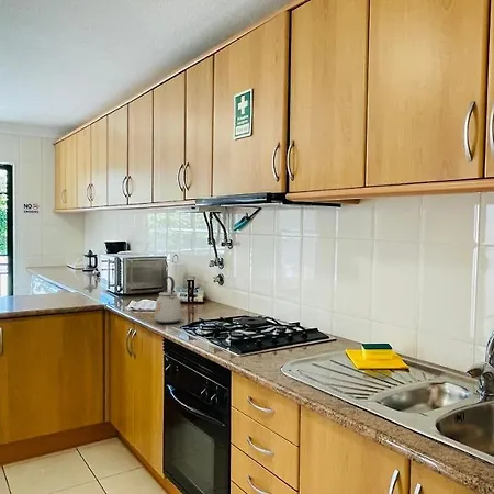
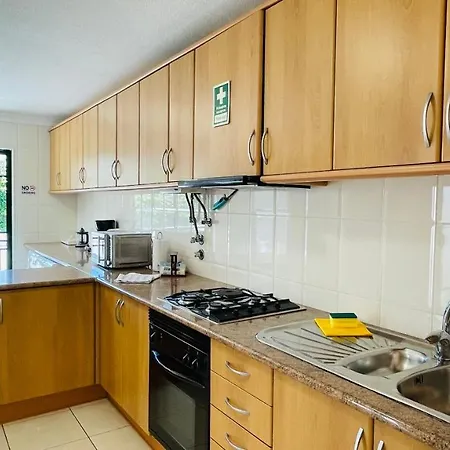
- kettle (166, 297)
